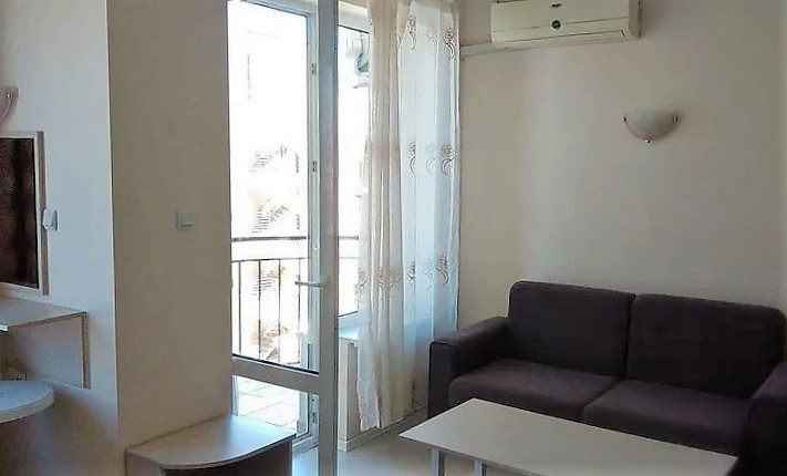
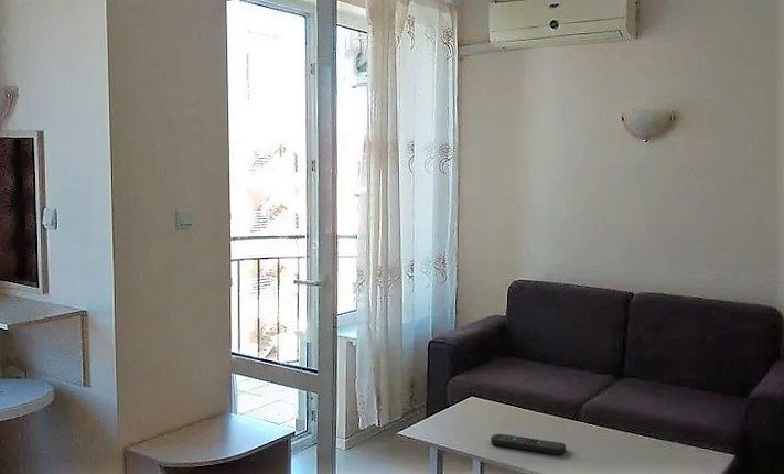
+ remote control (527, 443)
